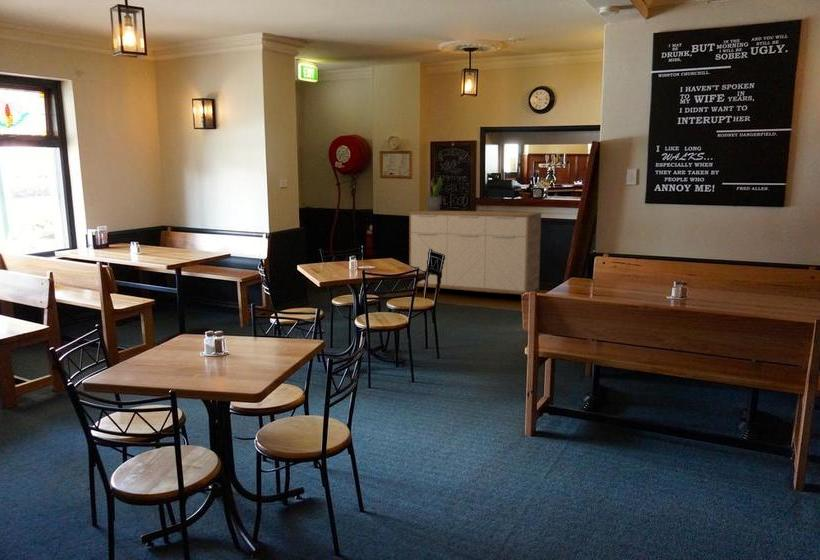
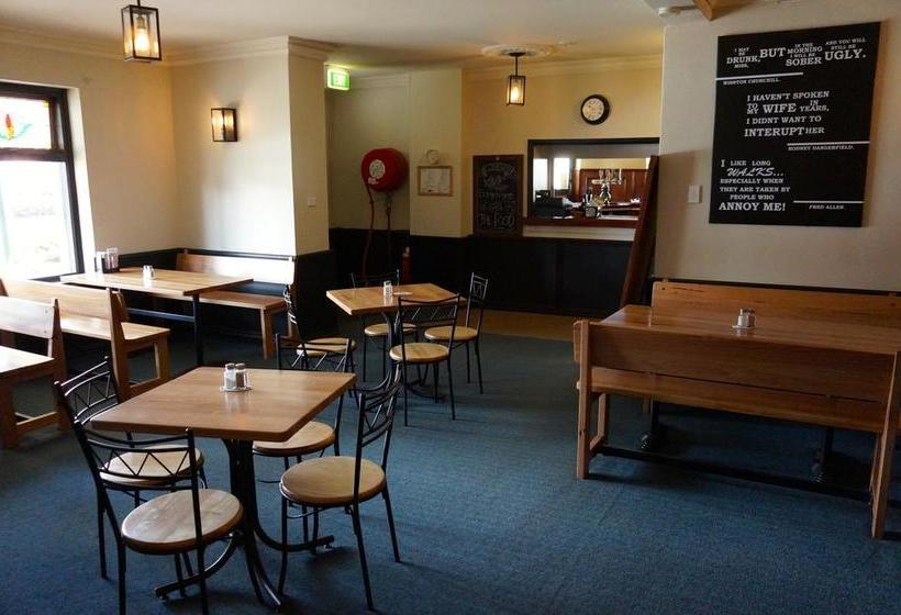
- sideboard (473, 253)
- potted plant (433, 193)
